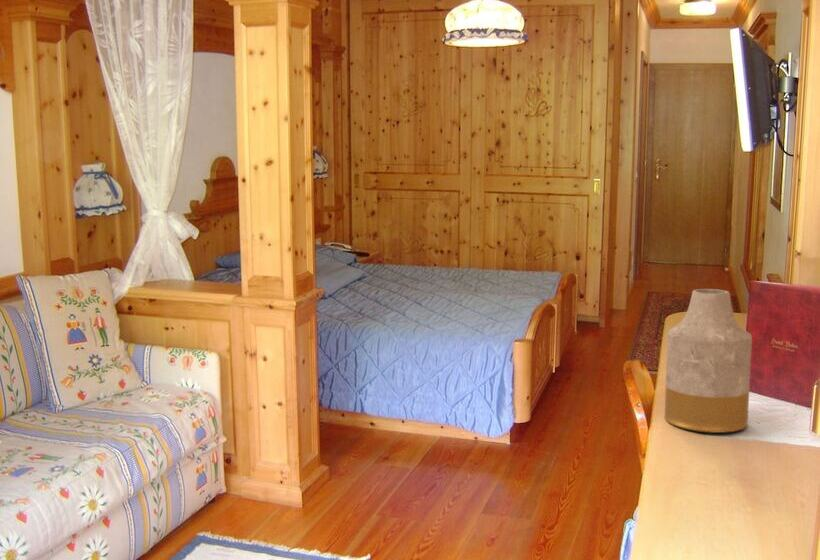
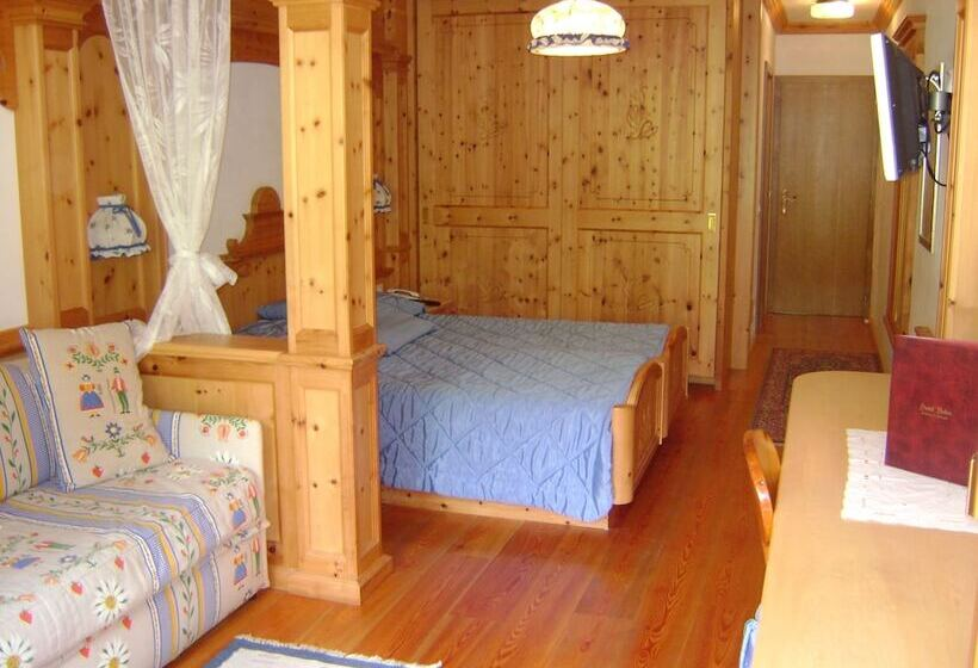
- vase (708, 356)
